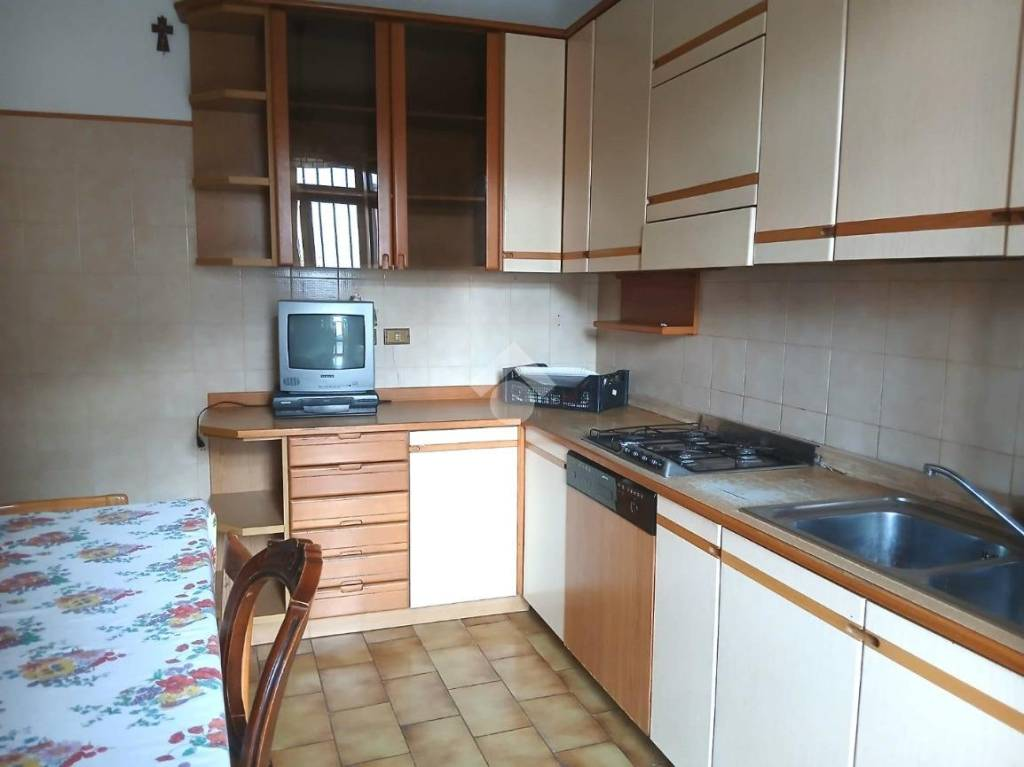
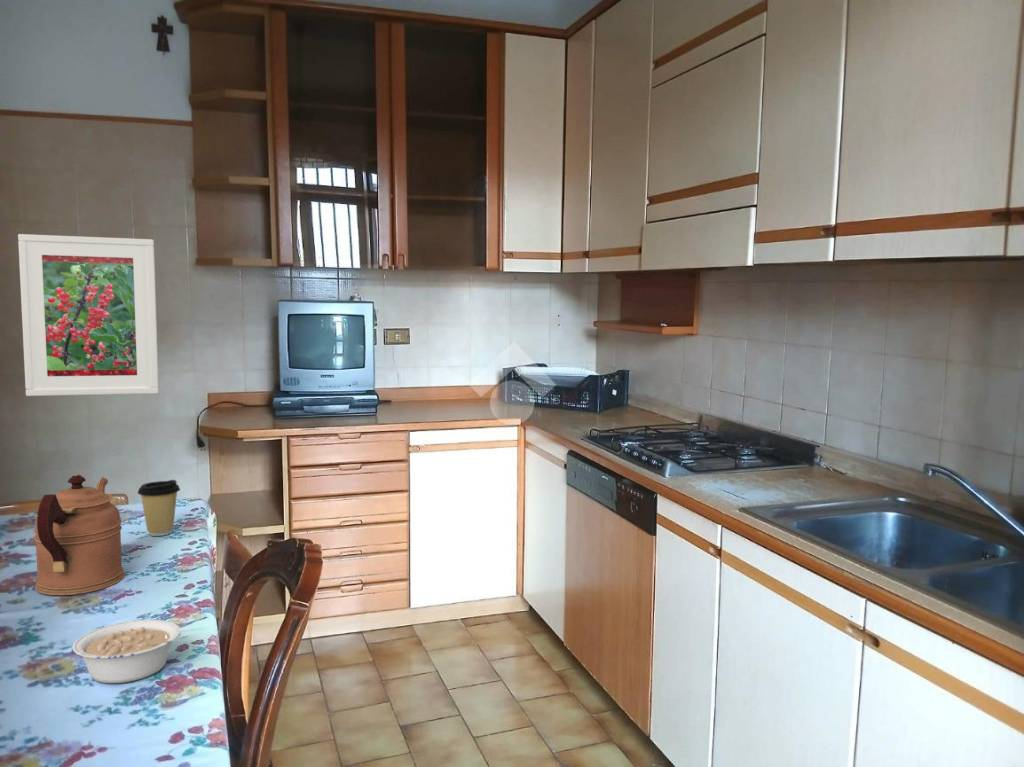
+ coffeepot (78, 528)
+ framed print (91, 316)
+ legume (132, 649)
+ coffee cup (159, 507)
